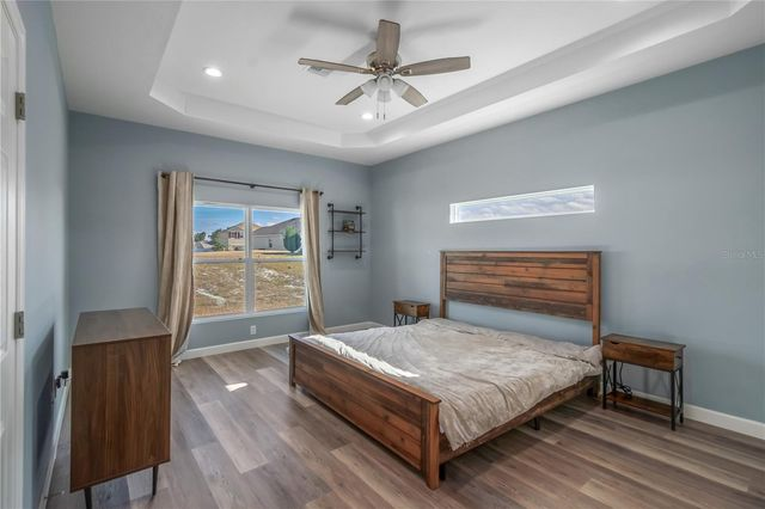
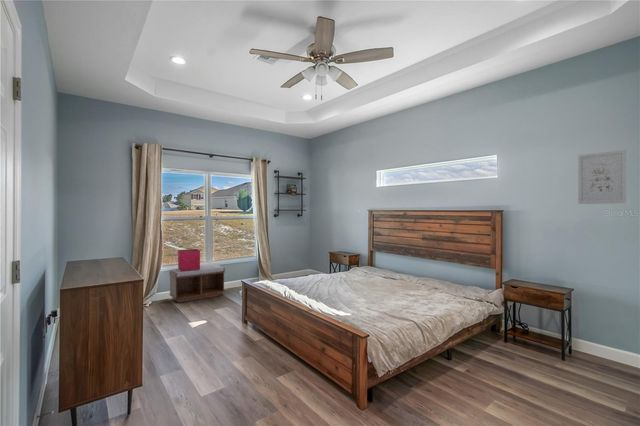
+ bench (197, 282)
+ storage bin (188, 259)
+ wall art (601, 178)
